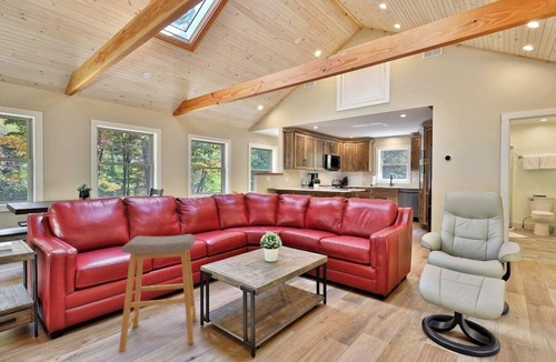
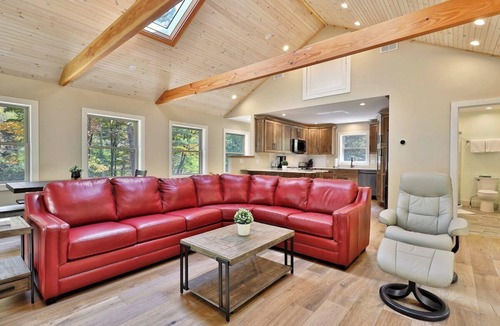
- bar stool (161, 285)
